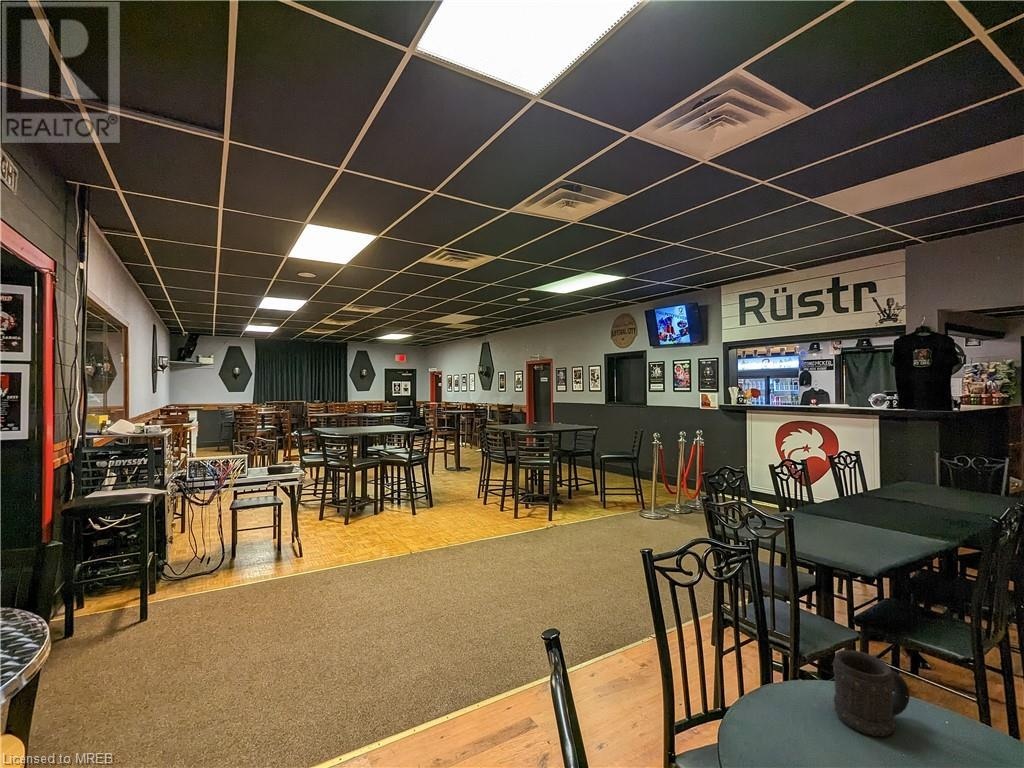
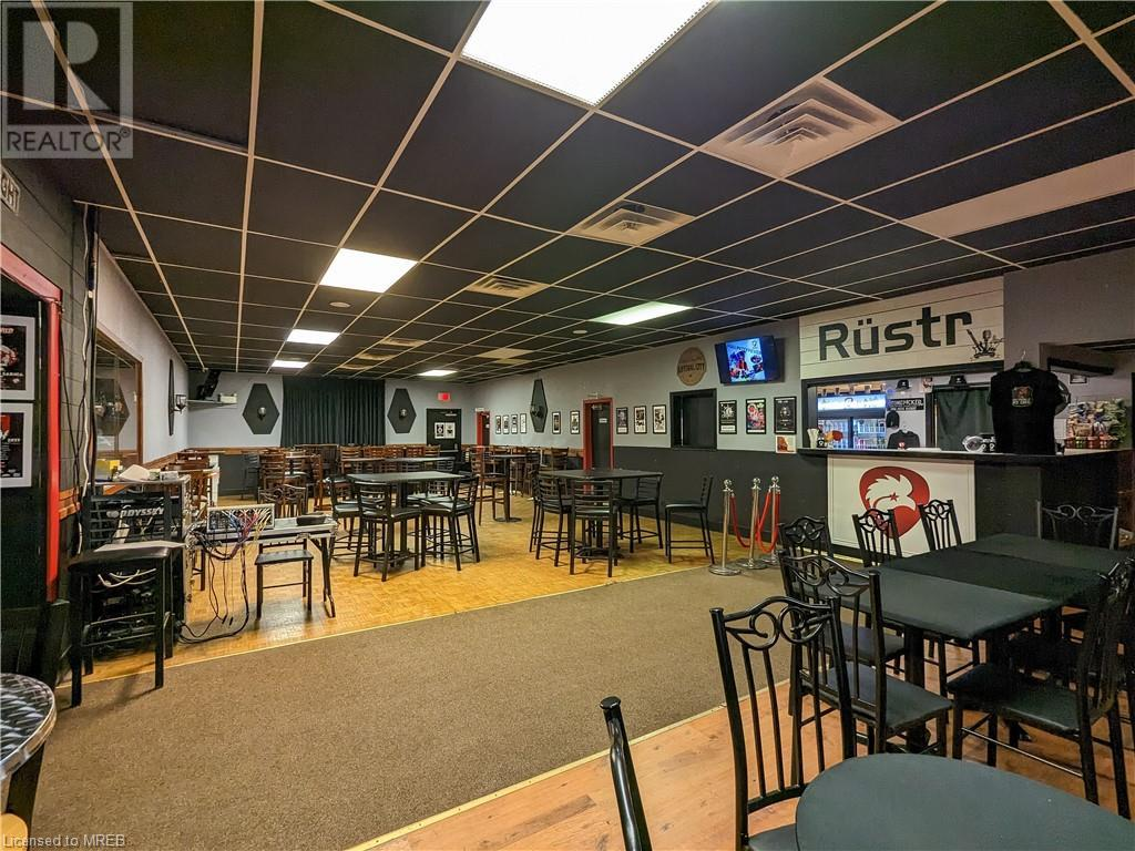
- beer mug (872, 690)
